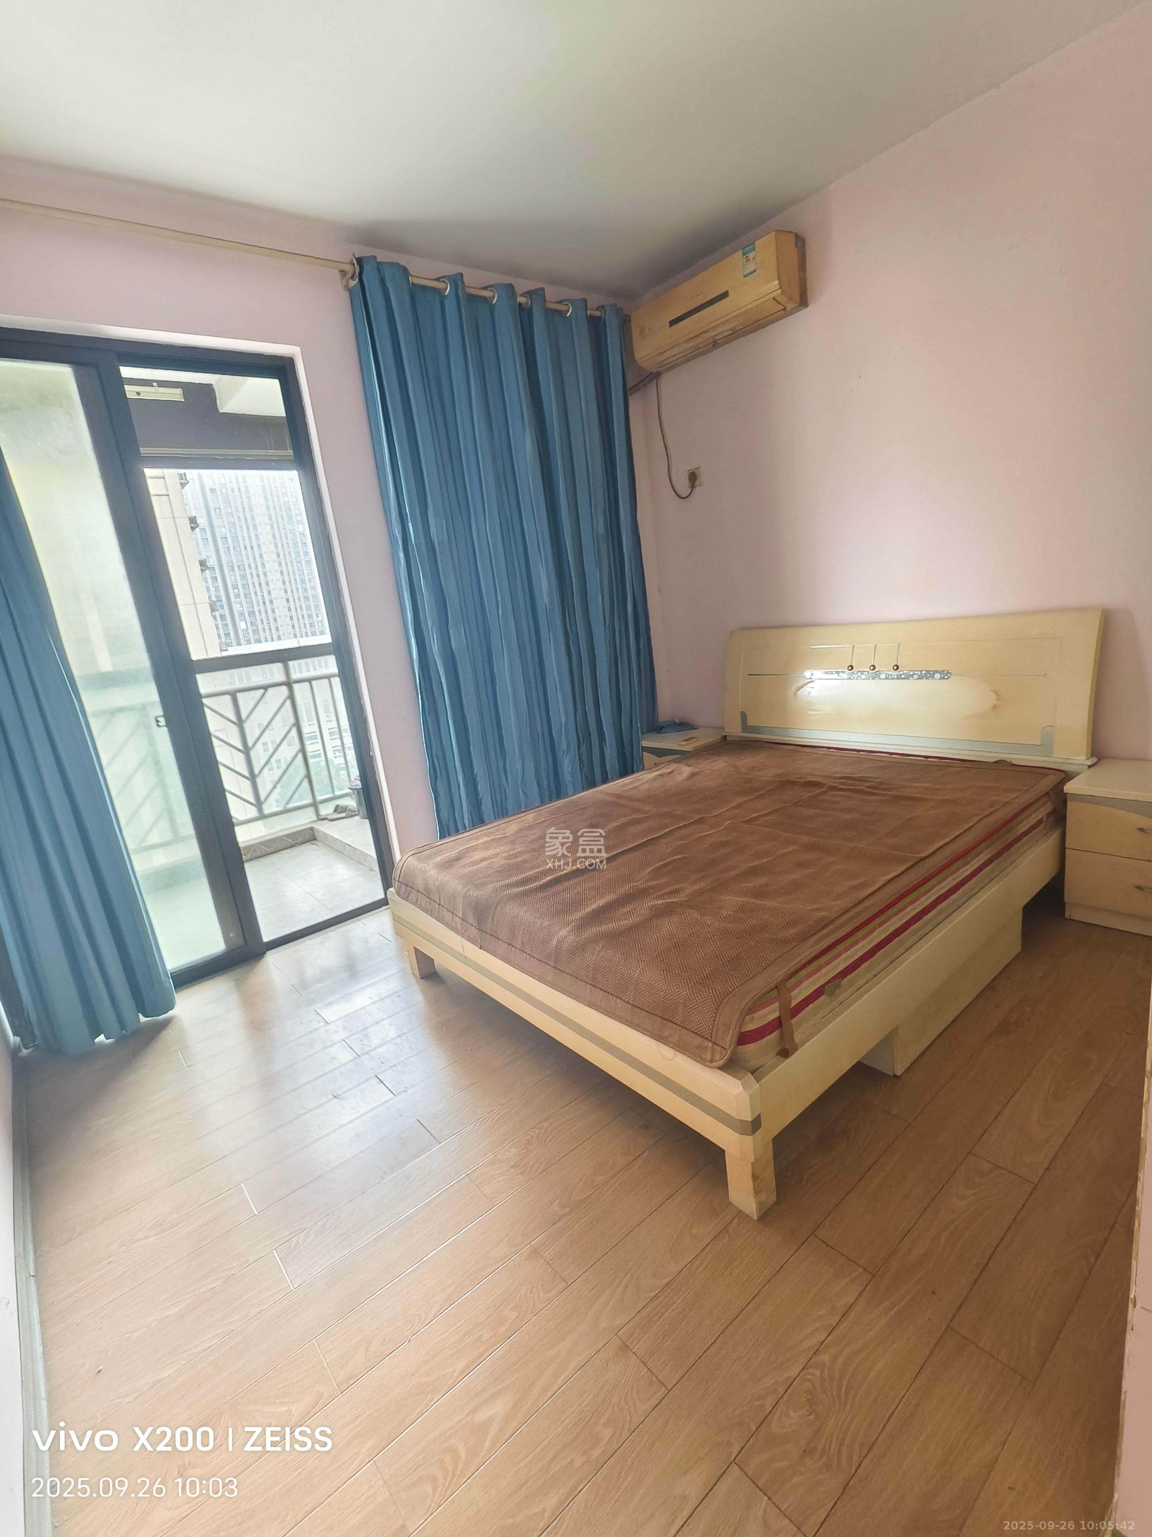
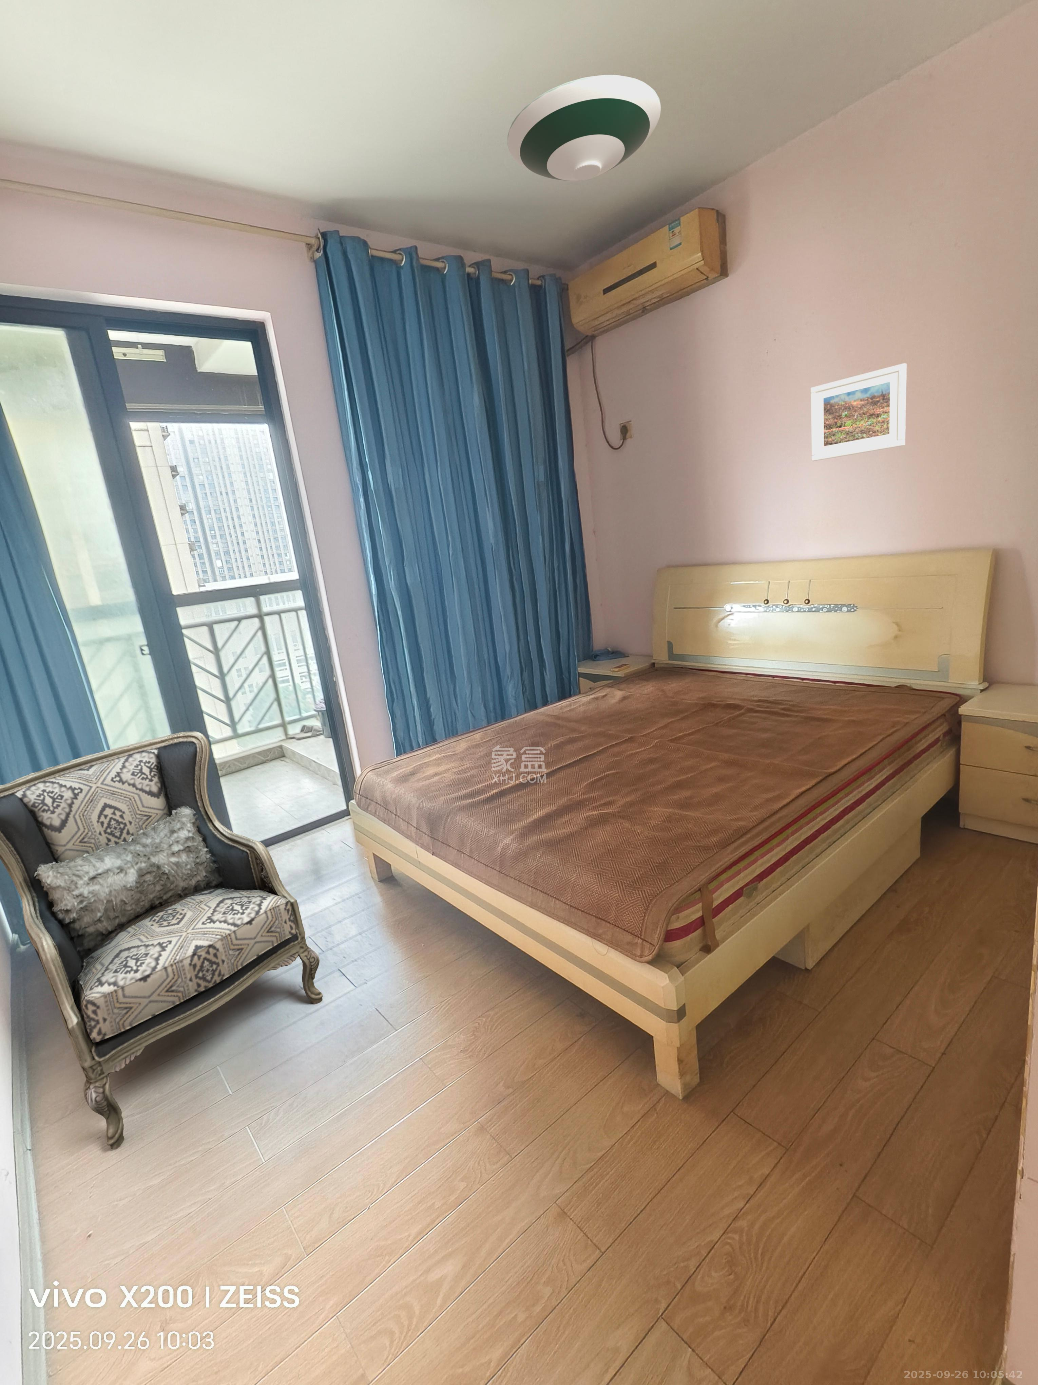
+ armchair (176, 892)
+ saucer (584, 152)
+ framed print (856, 416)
